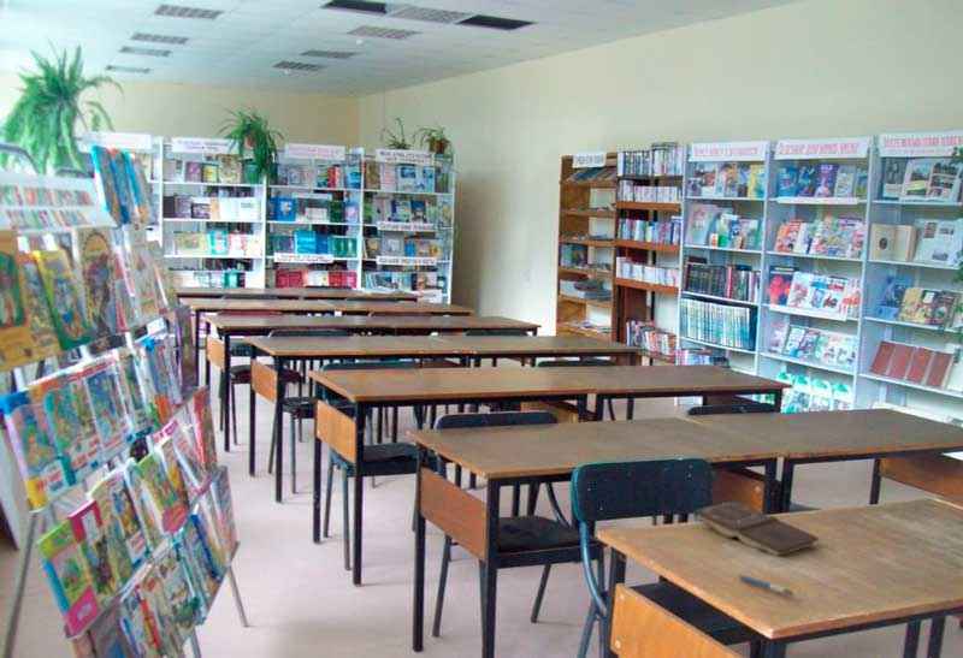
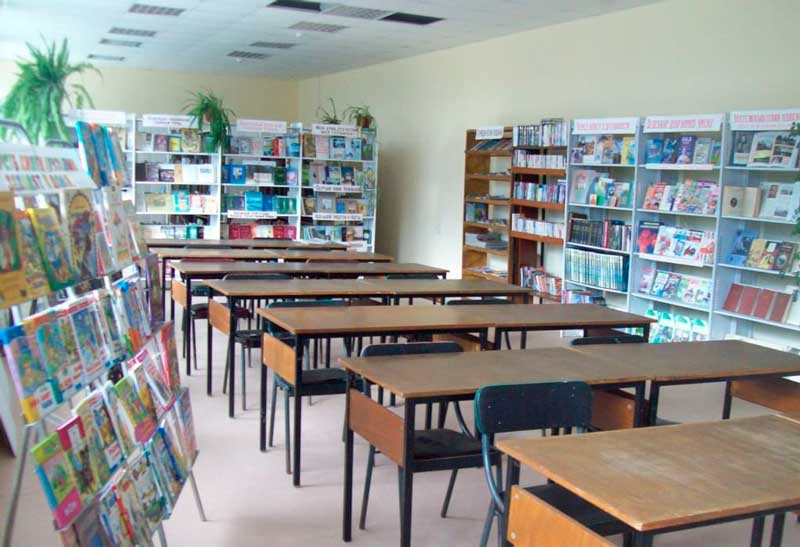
- pen (766, 585)
- book (754, 527)
